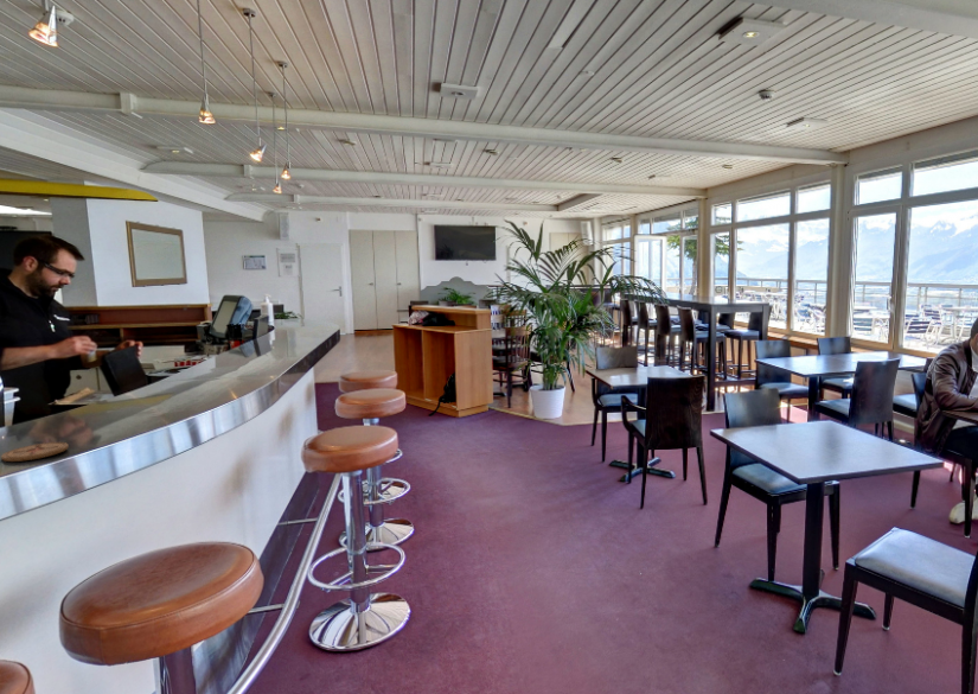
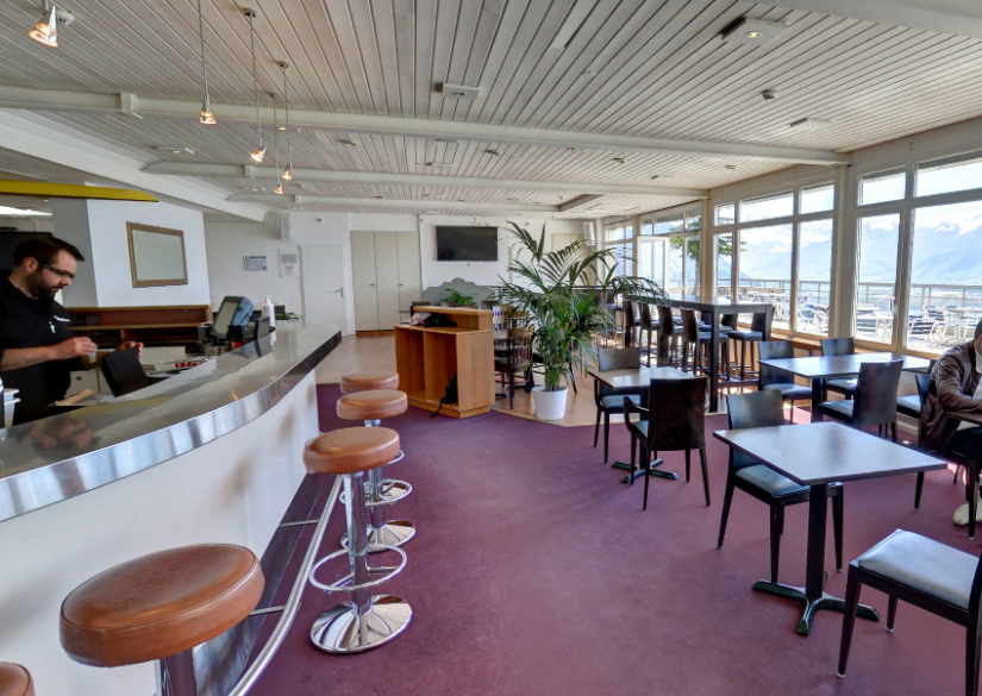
- coaster (36, 451)
